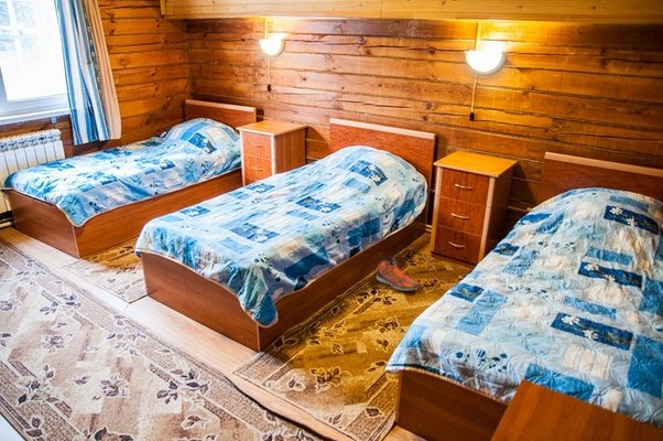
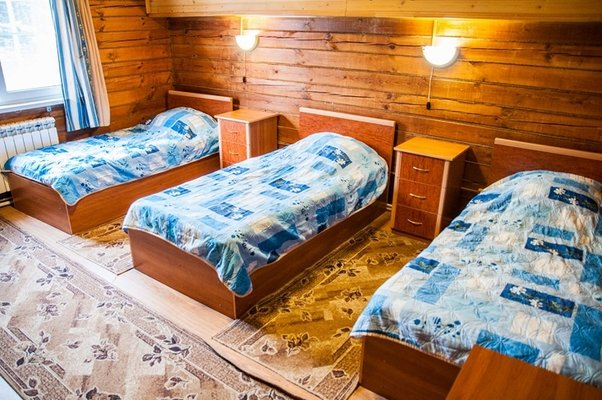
- sneaker (396, 272)
